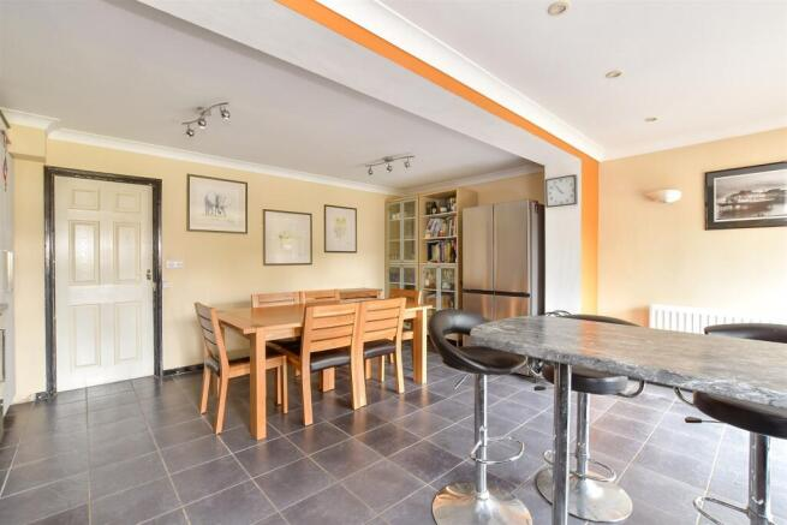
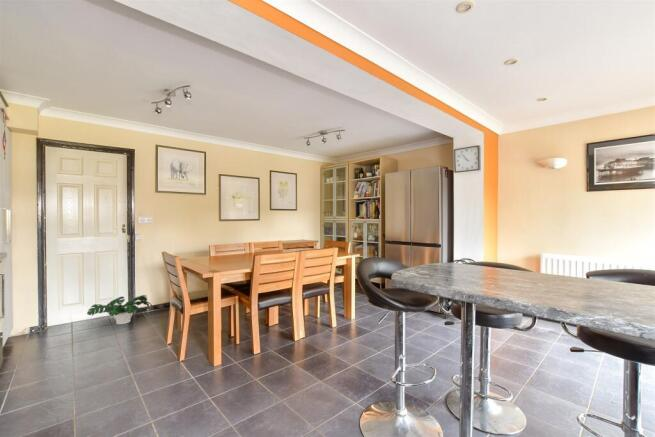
+ potted plant (120, 312)
